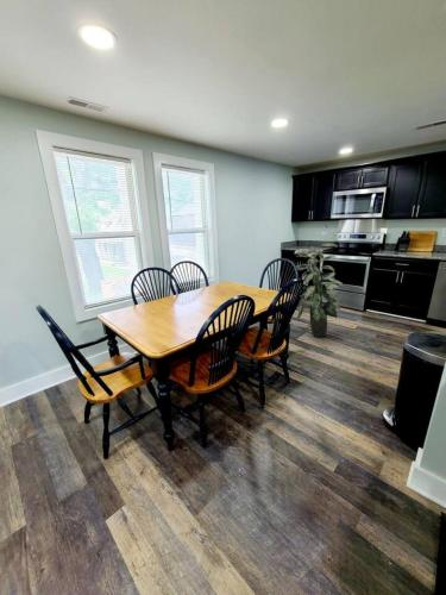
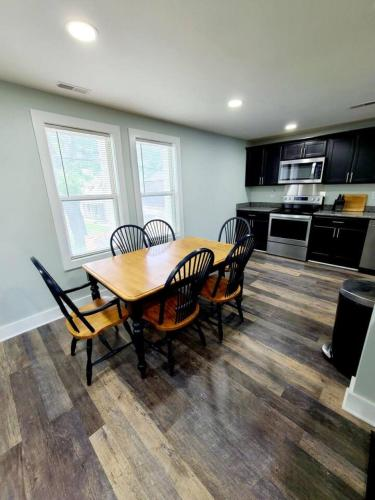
- indoor plant (318, 292)
